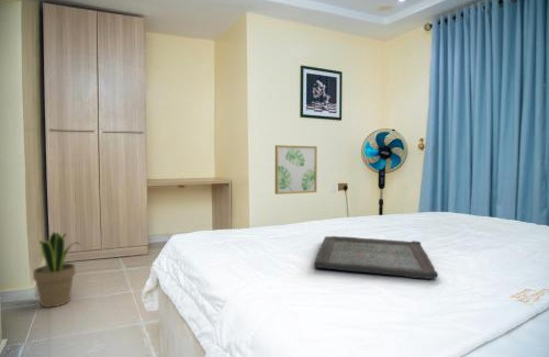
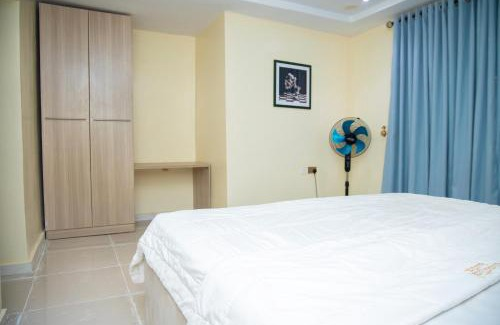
- serving tray (370, 253)
- wall art (296, 169)
- potted plant (57, 267)
